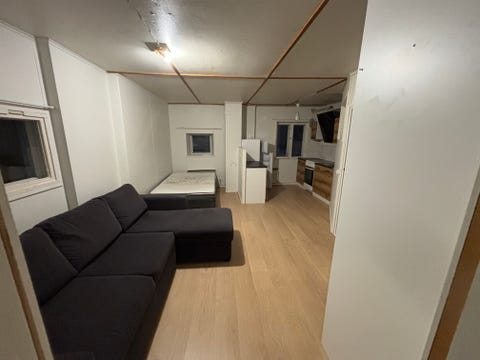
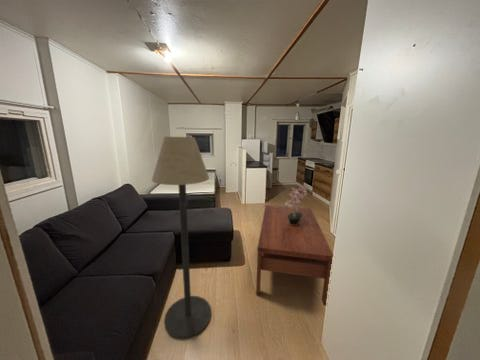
+ coffee table (288, 242)
+ floor lamp (184, 235)
+ potted plant (295, 203)
